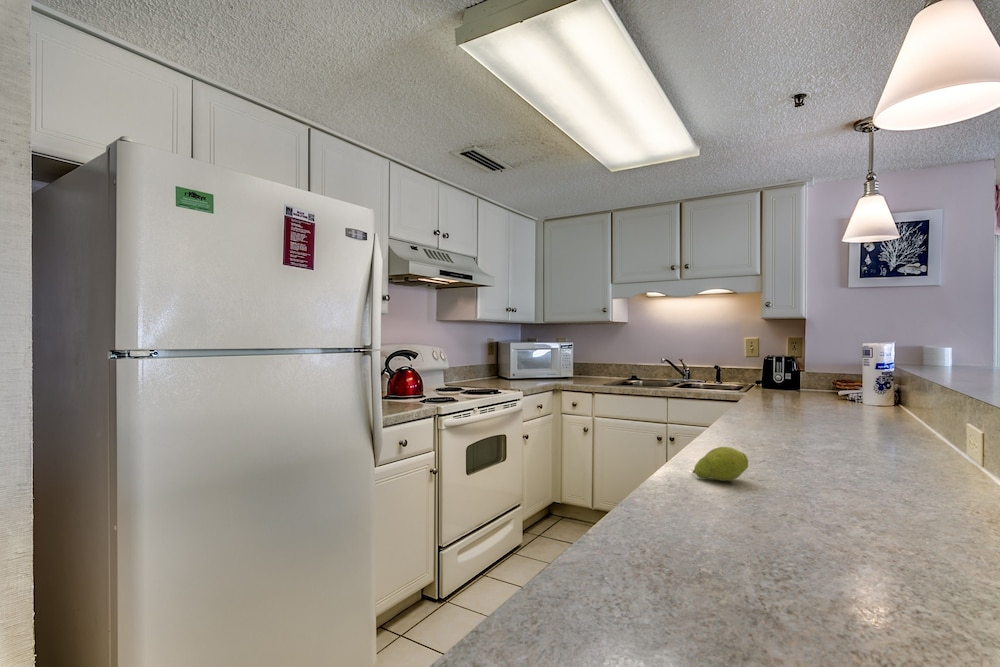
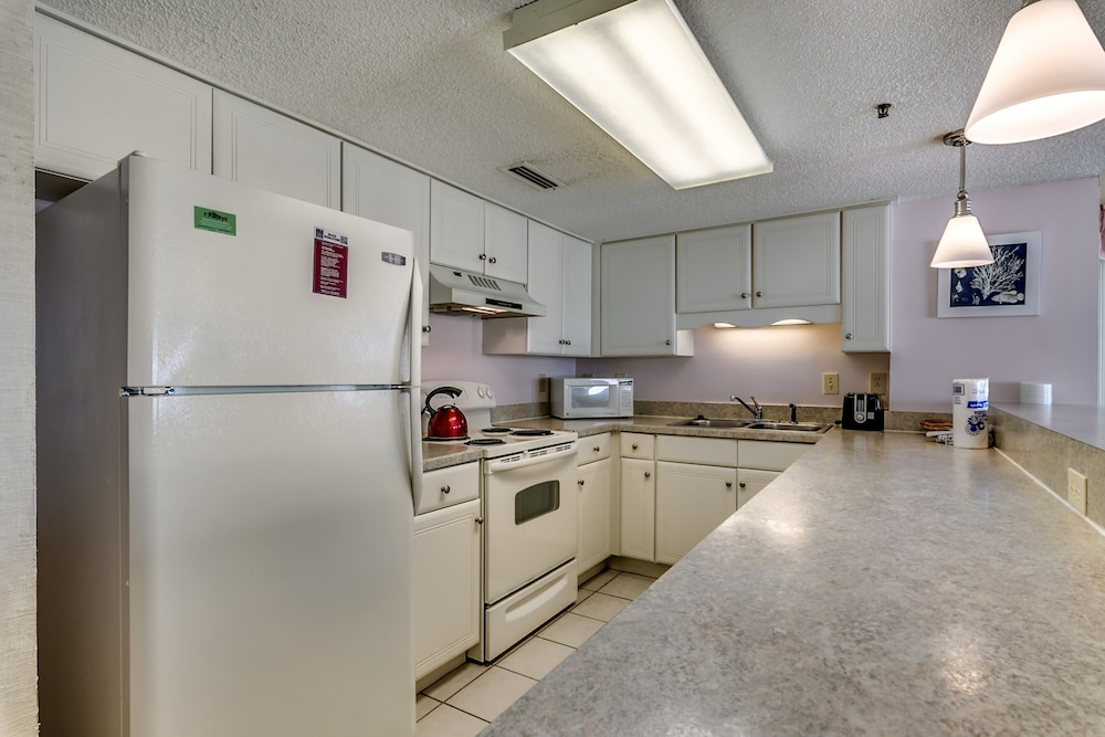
- fruit (717, 462)
